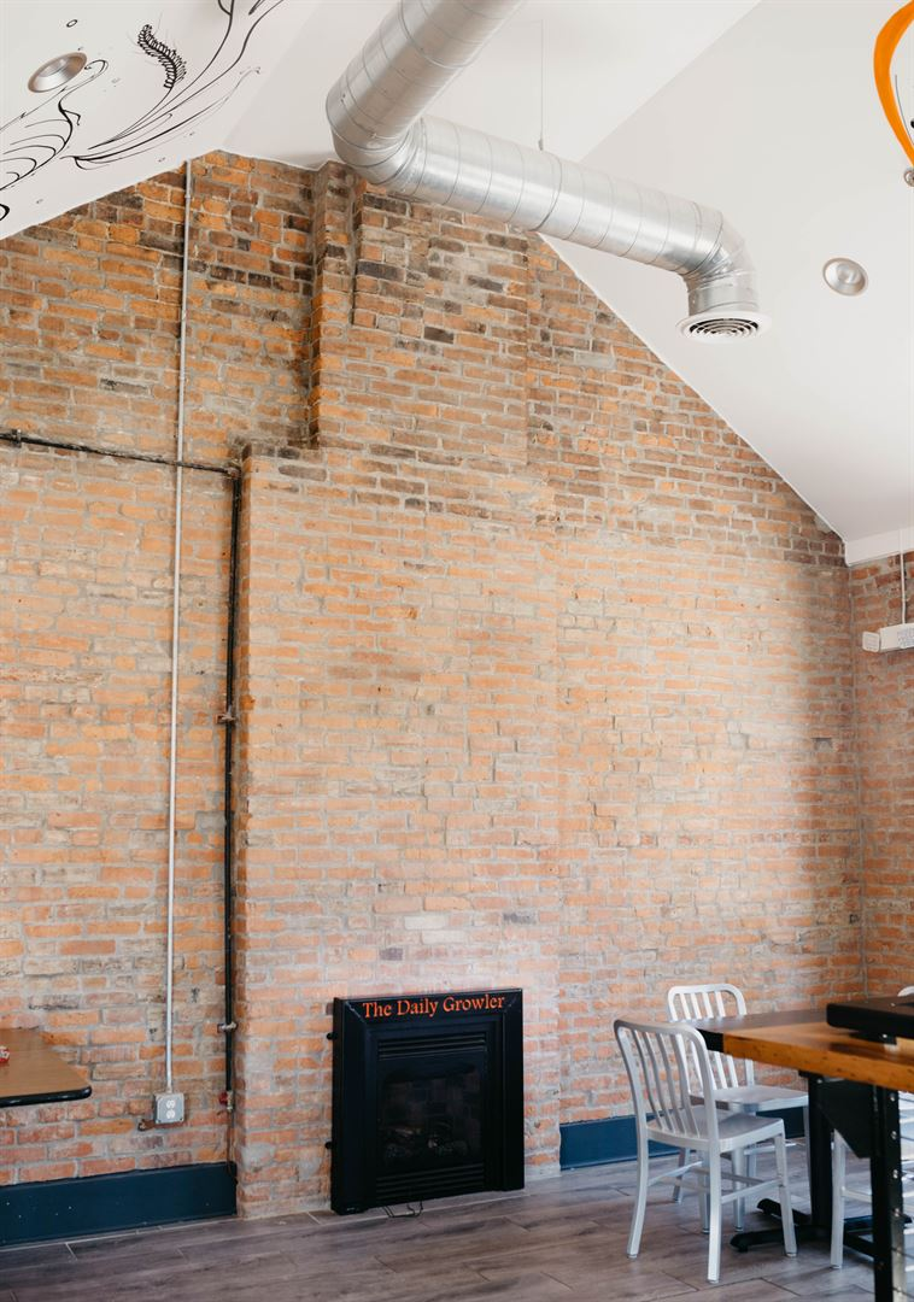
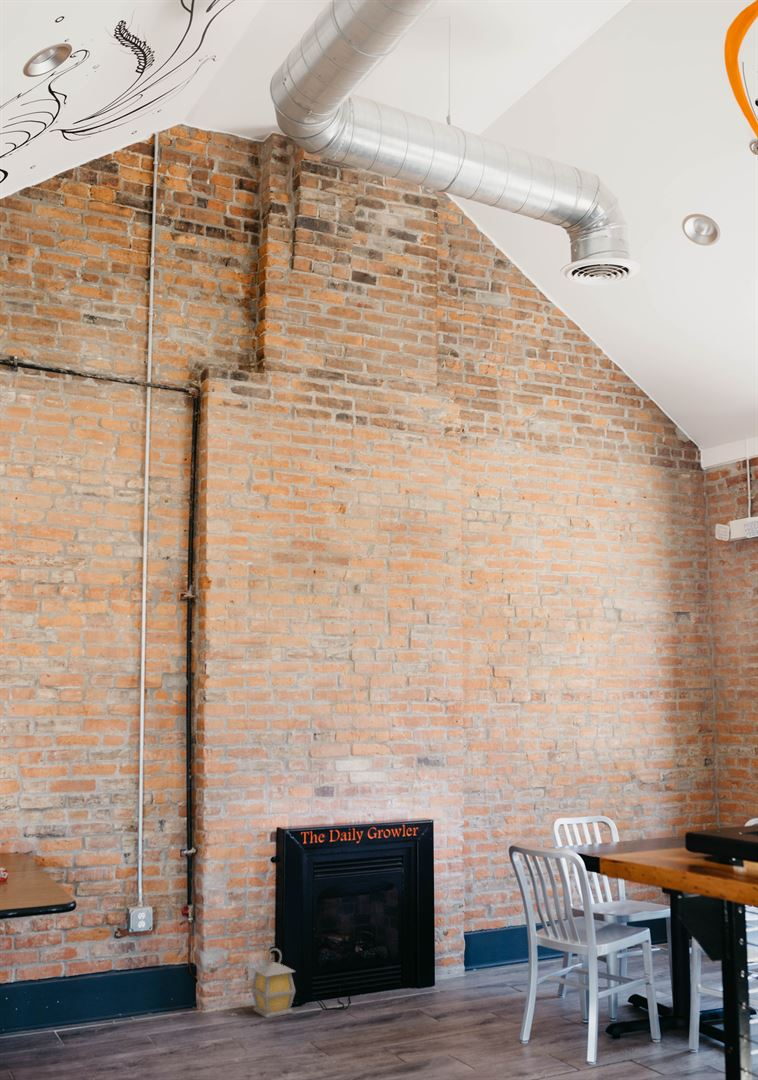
+ lantern (273, 979)
